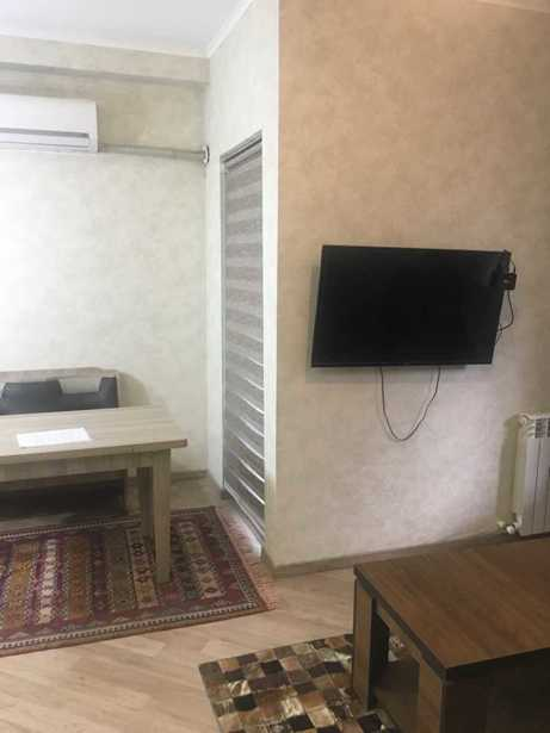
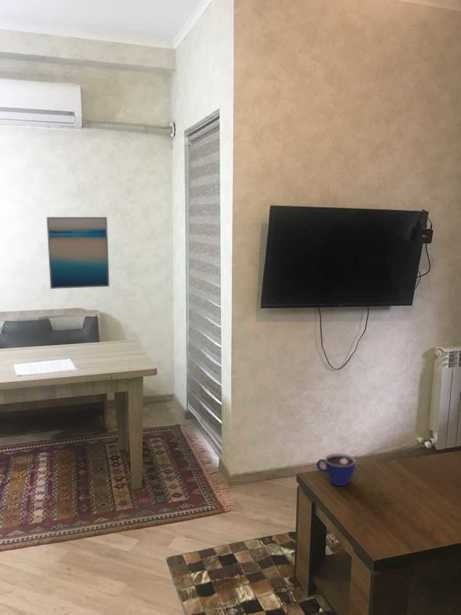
+ wall art (78, 252)
+ cup (334, 469)
